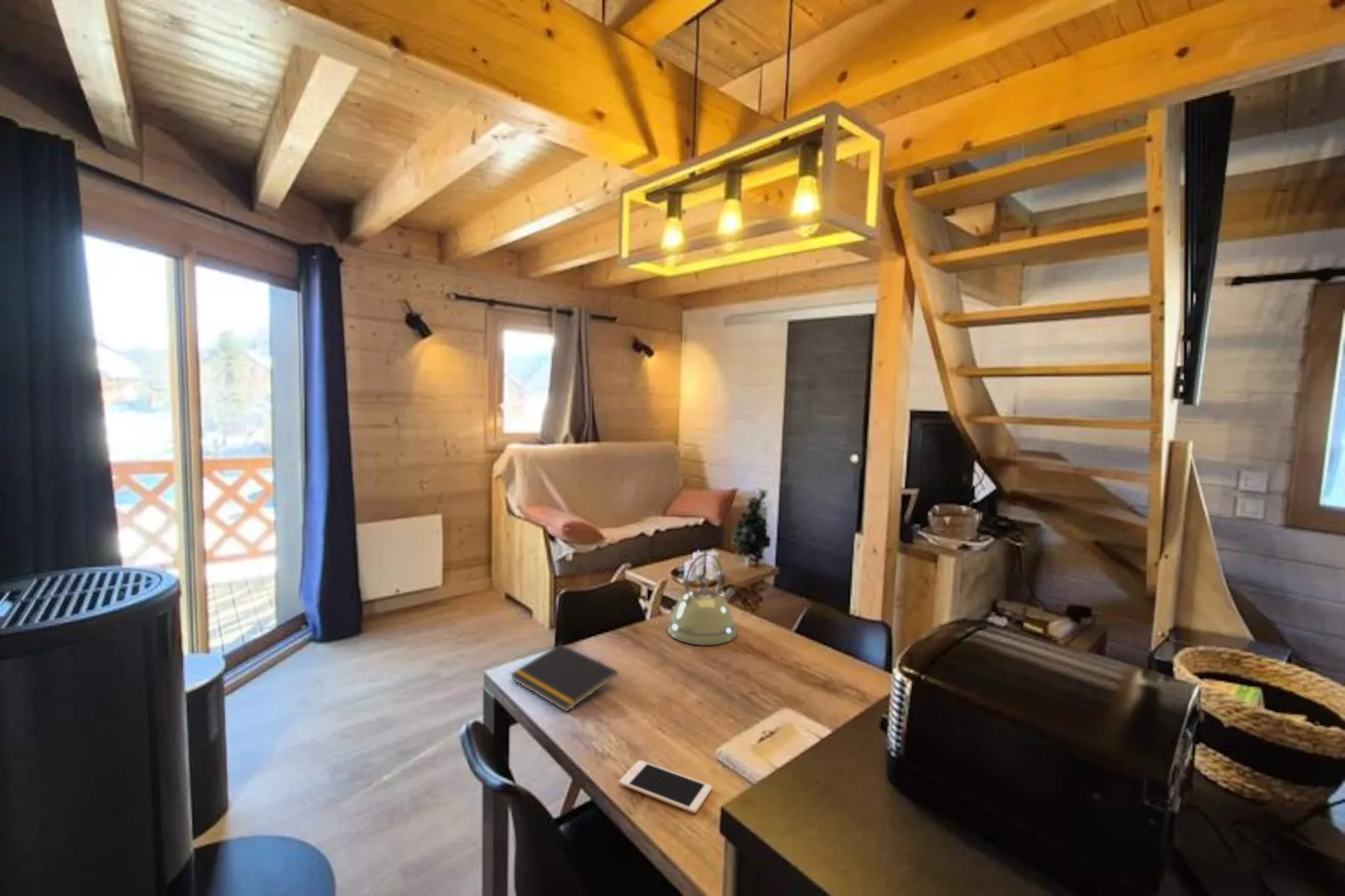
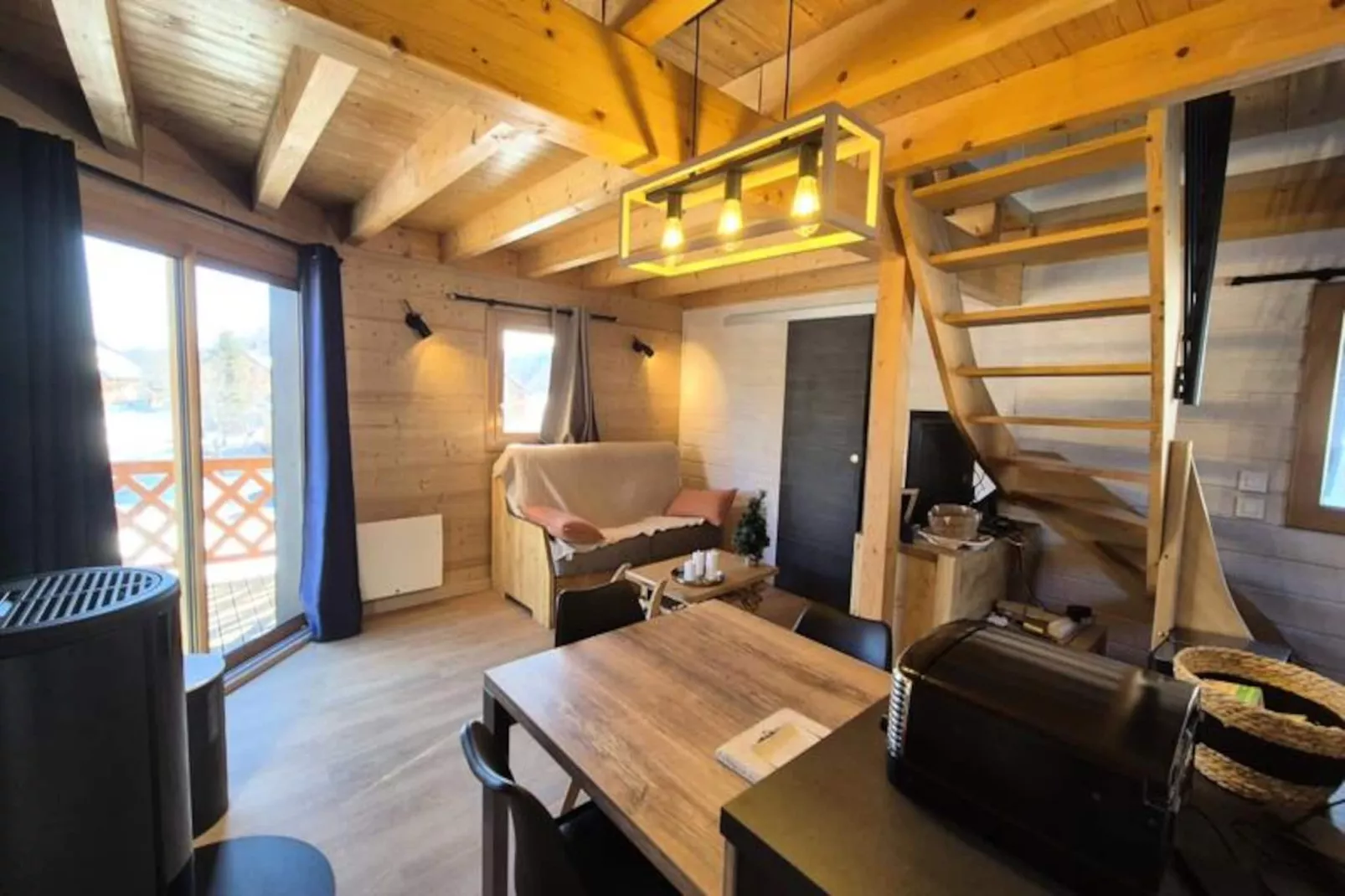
- kettle (707, 591)
- cell phone (665, 785)
- notepad (563, 674)
